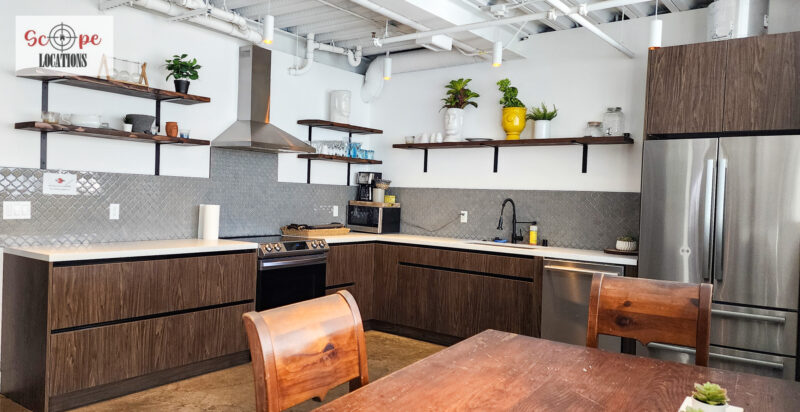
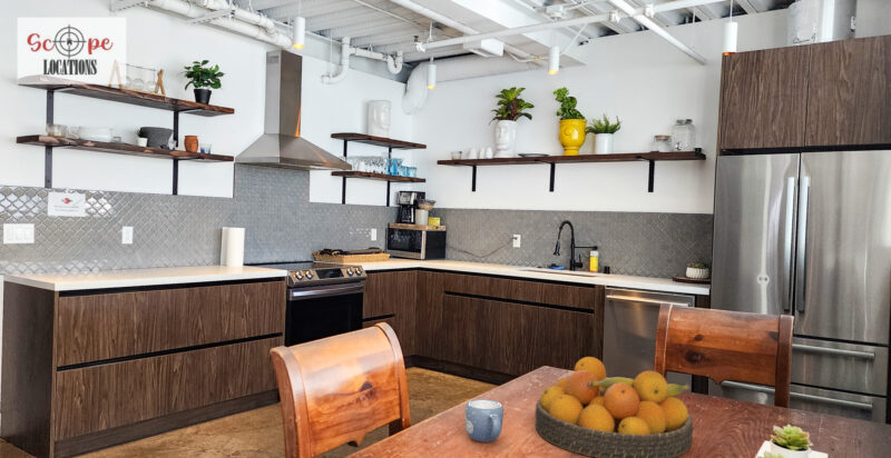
+ fruit bowl (611, 399)
+ mug (487, 424)
